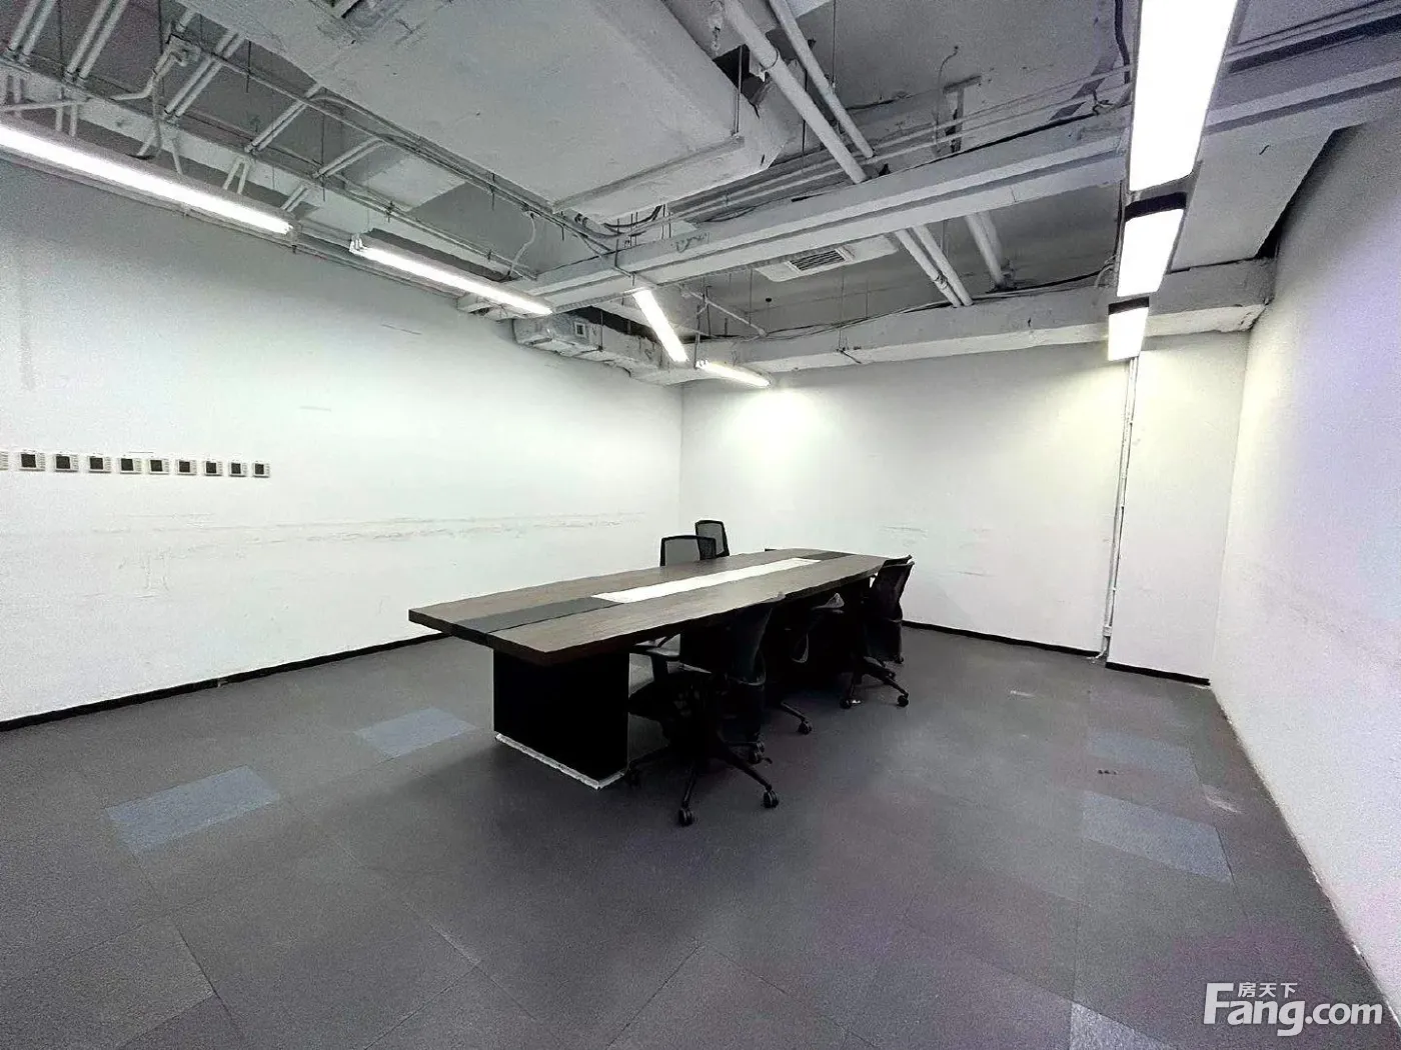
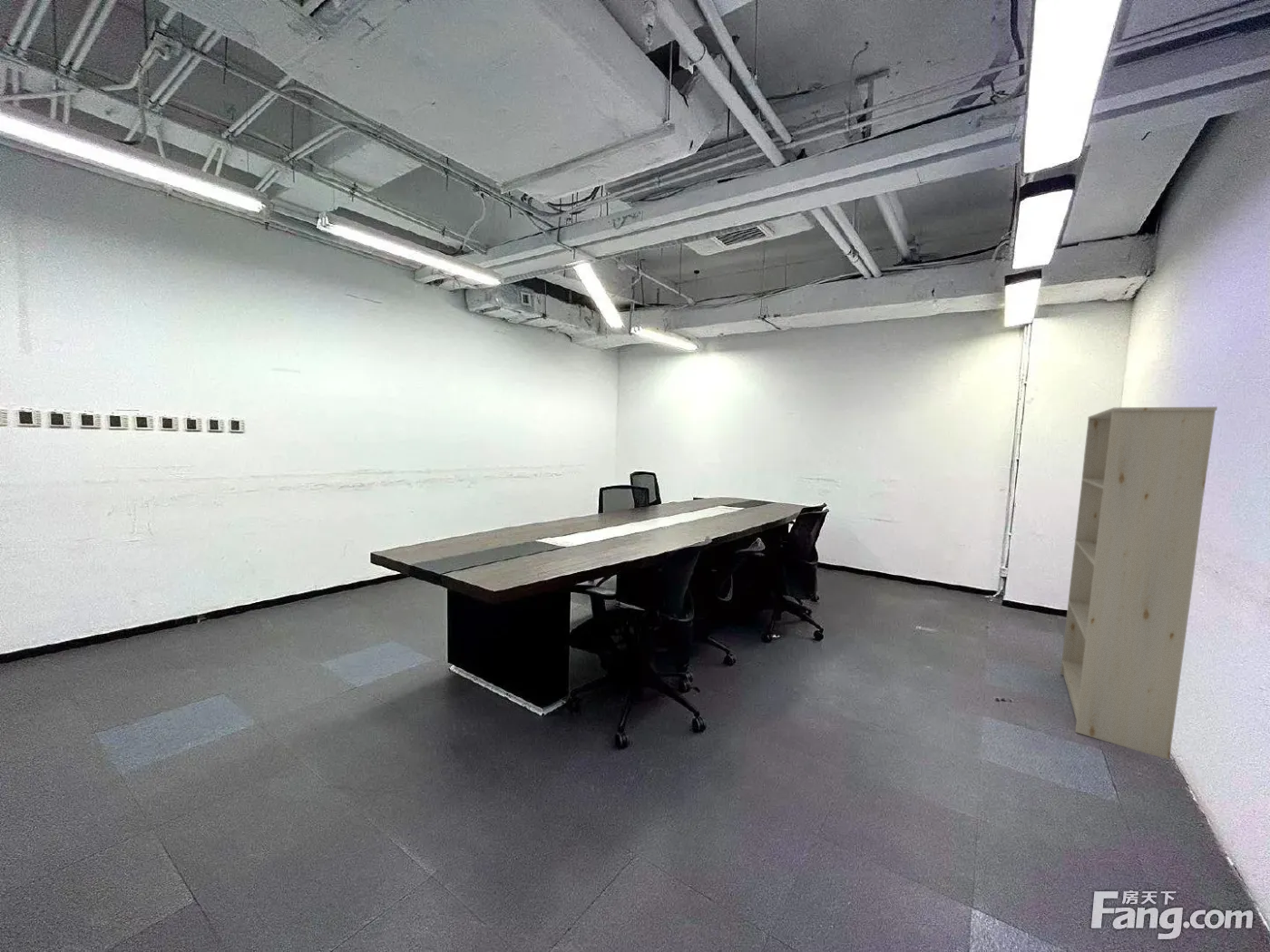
+ bookcase (1123, 565)
